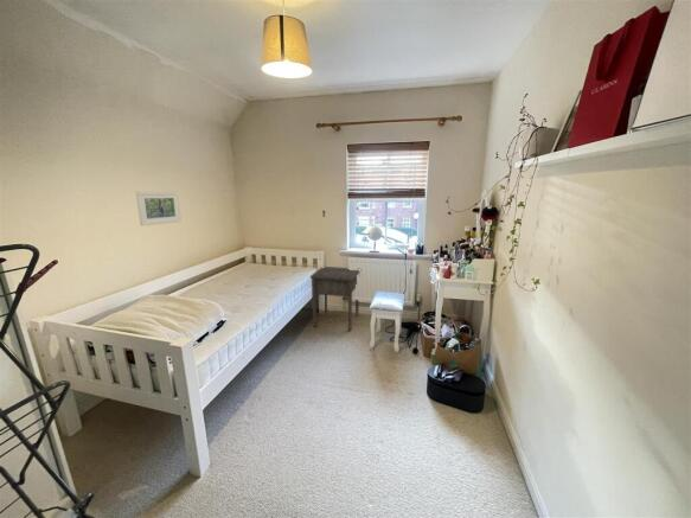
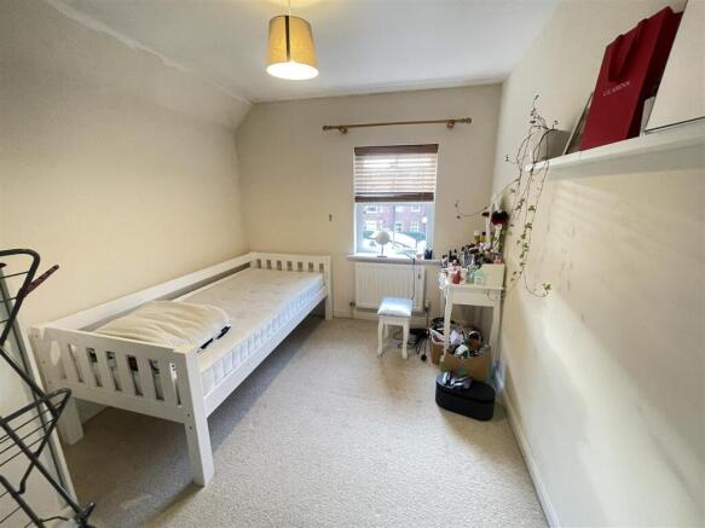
- nightstand (337, 295)
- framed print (160, 207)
